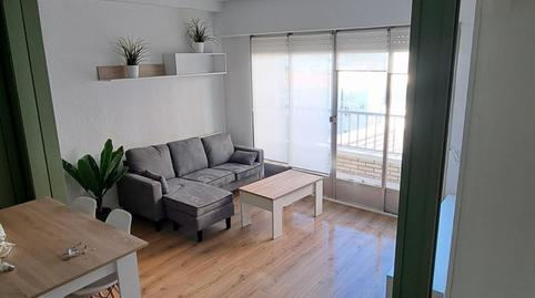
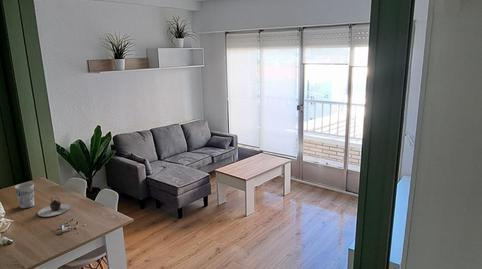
+ cup (25, 195)
+ teapot (53, 203)
